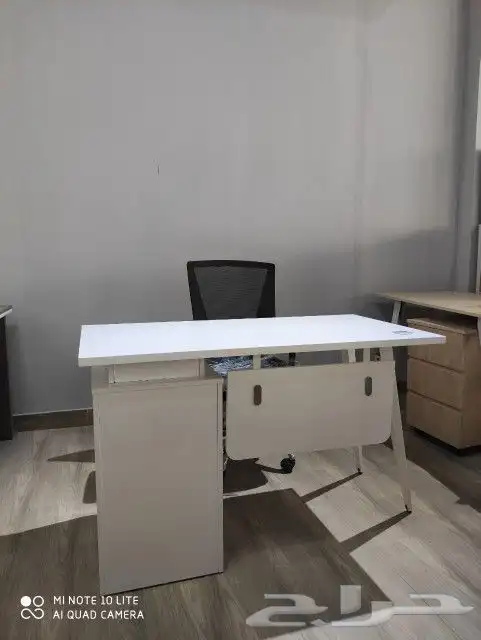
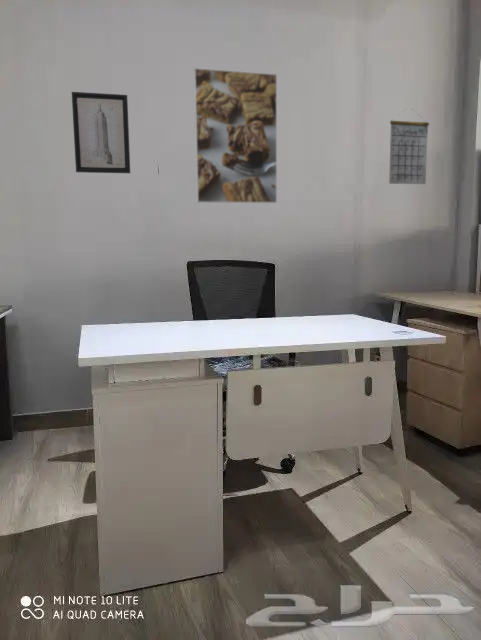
+ wall art (101, 133)
+ calendar (408, 145)
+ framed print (236, 138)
